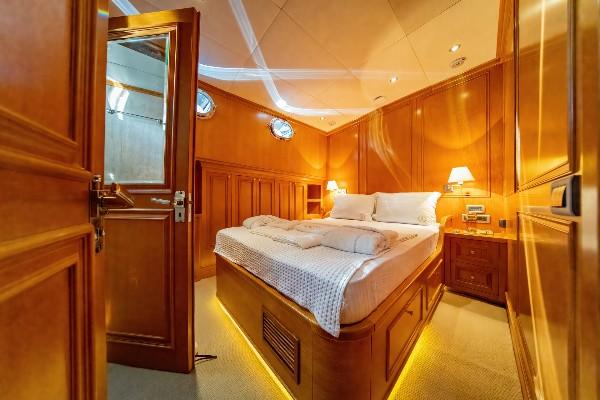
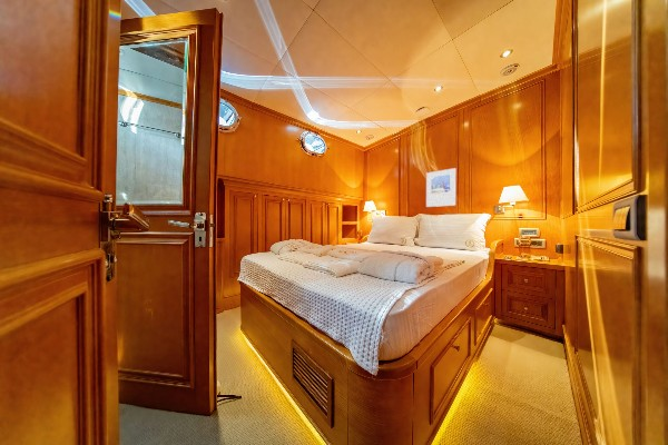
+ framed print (440, 188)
